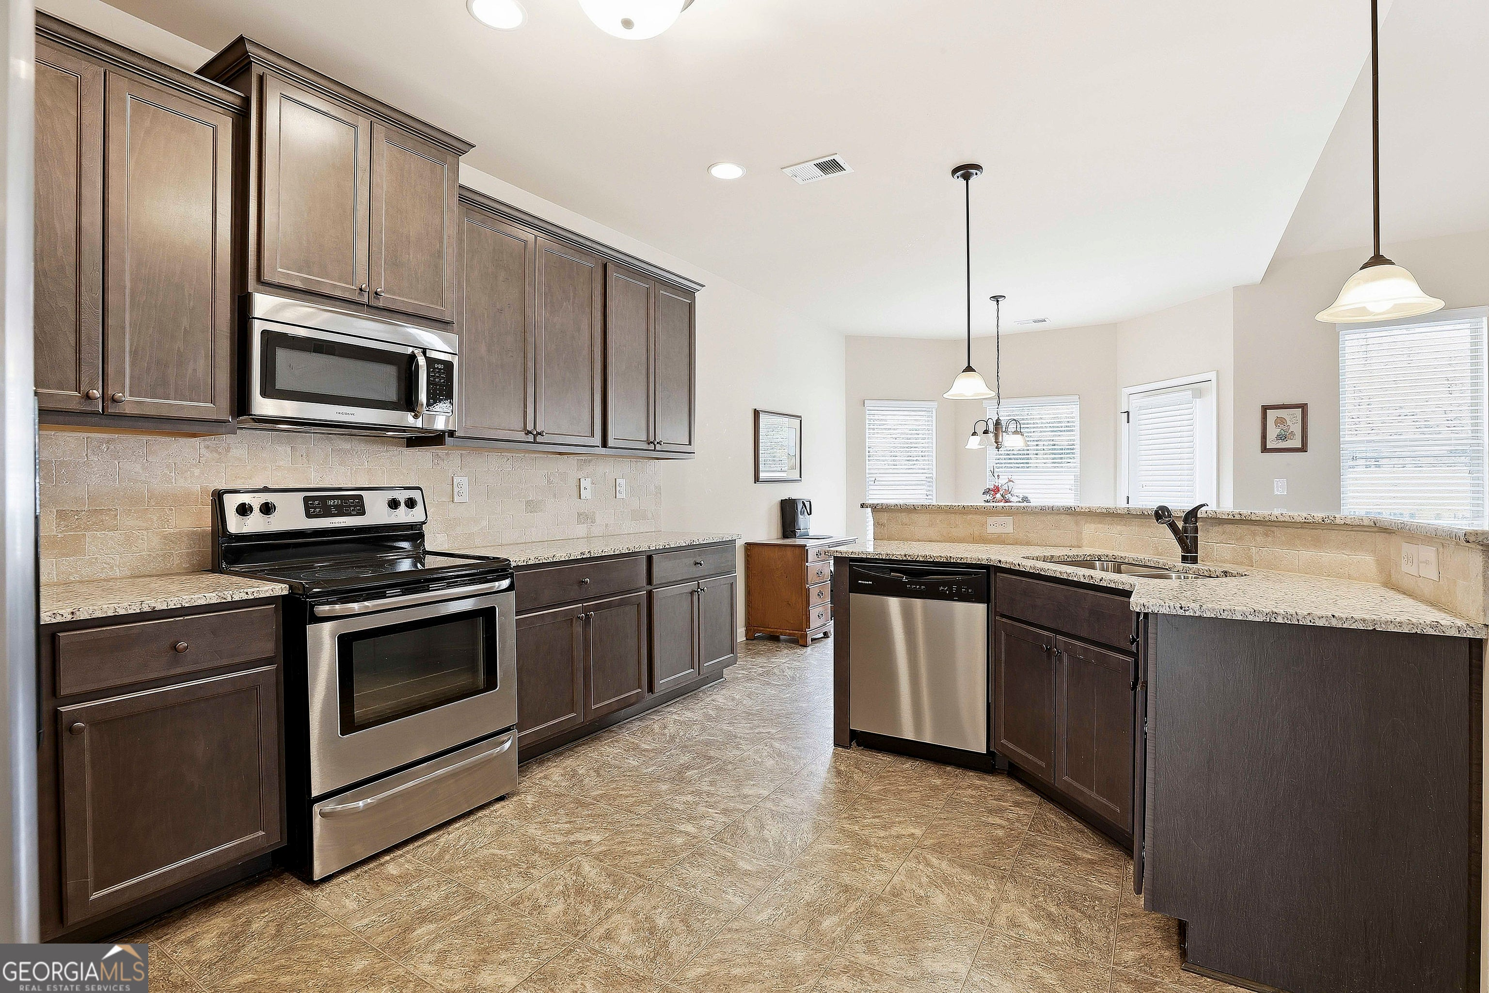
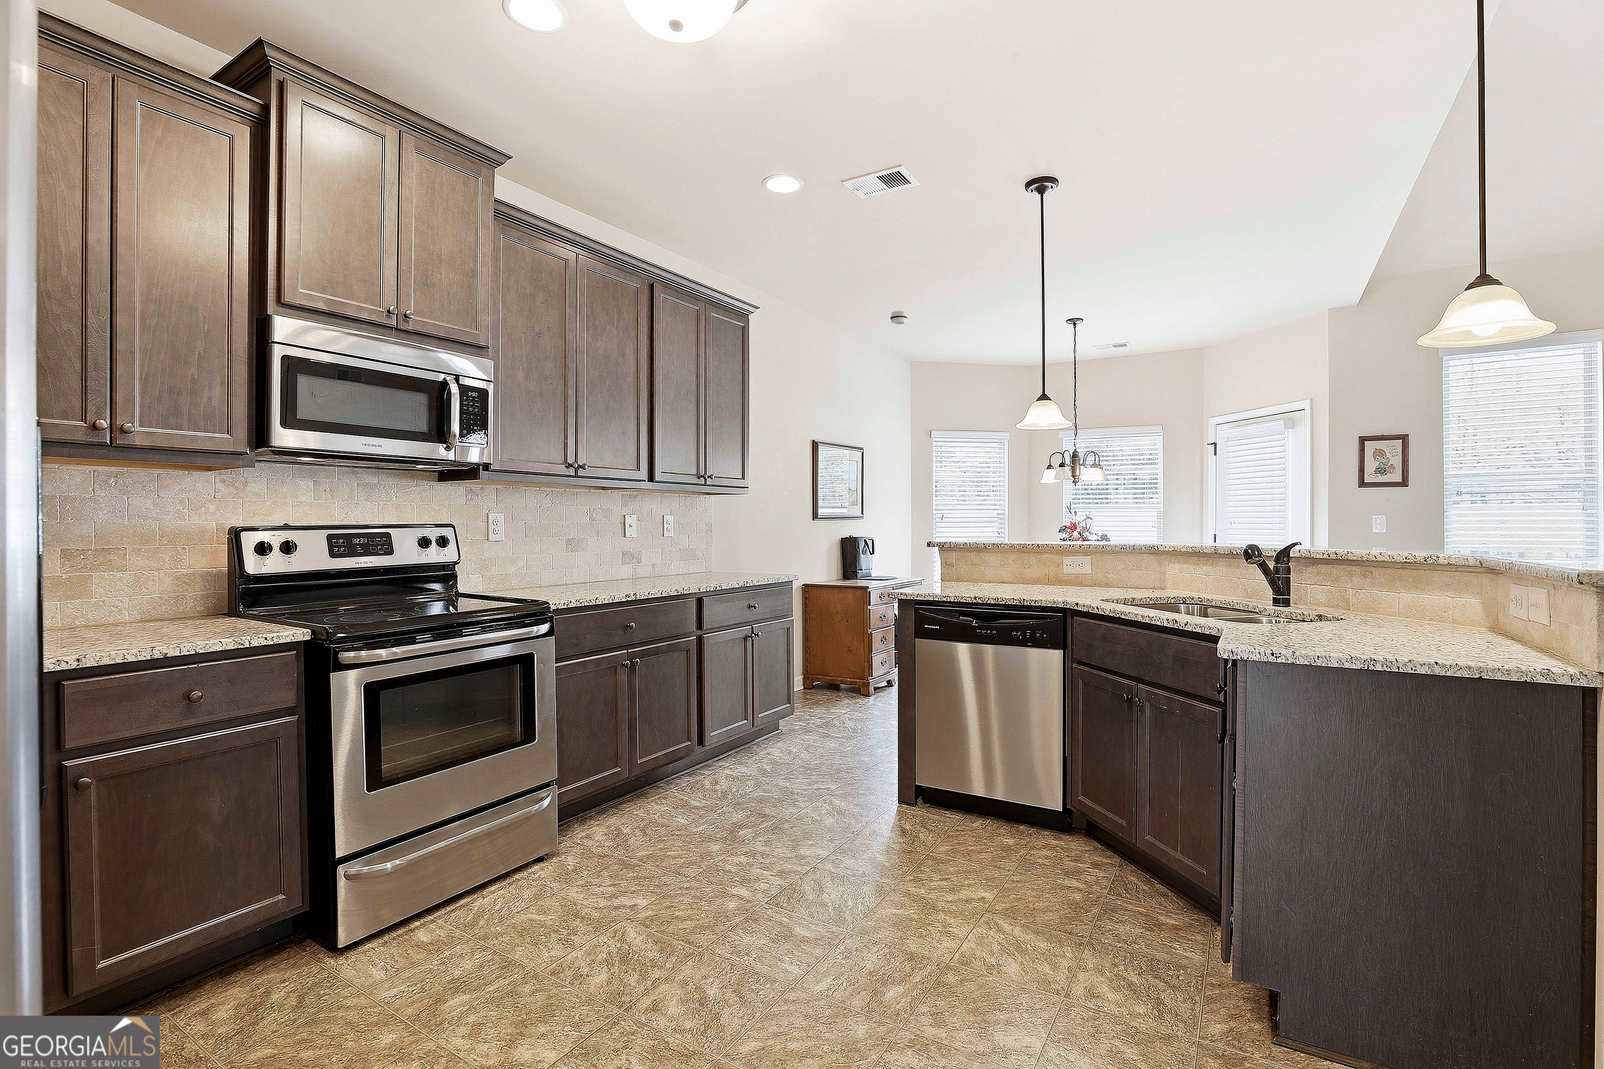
+ smoke detector (899, 317)
